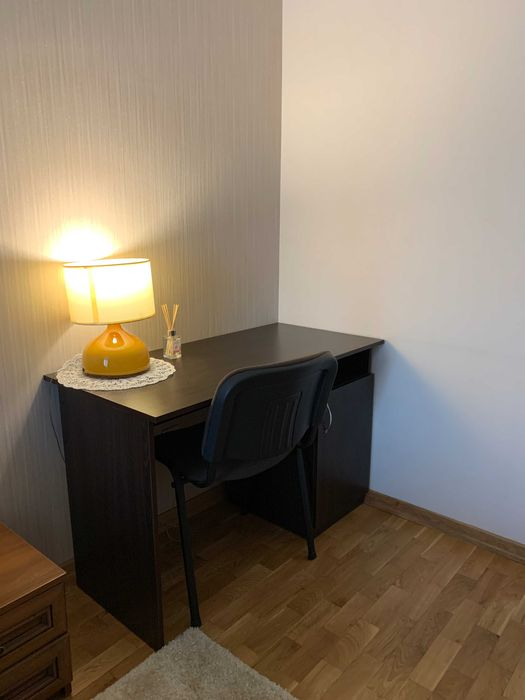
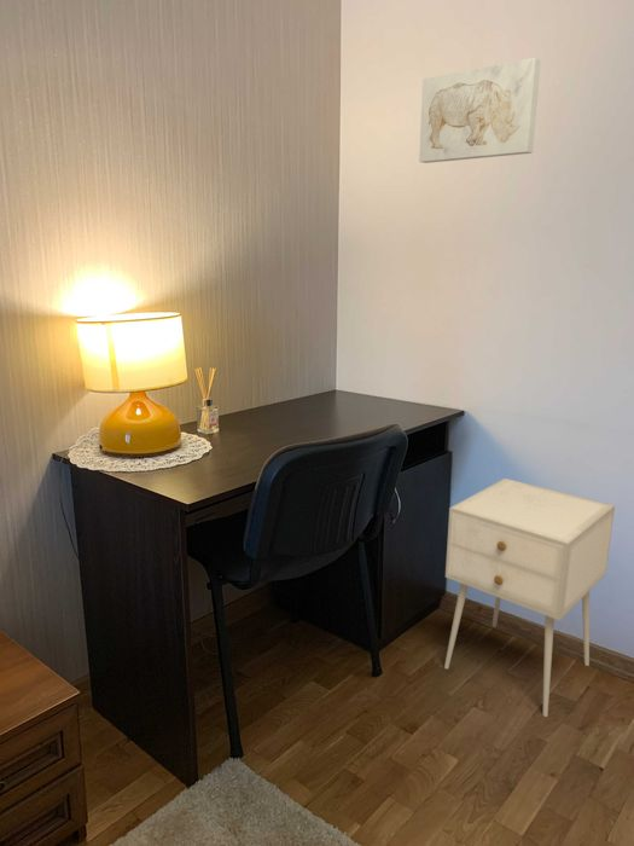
+ wall art (476, 114)
+ nightstand (523, 590)
